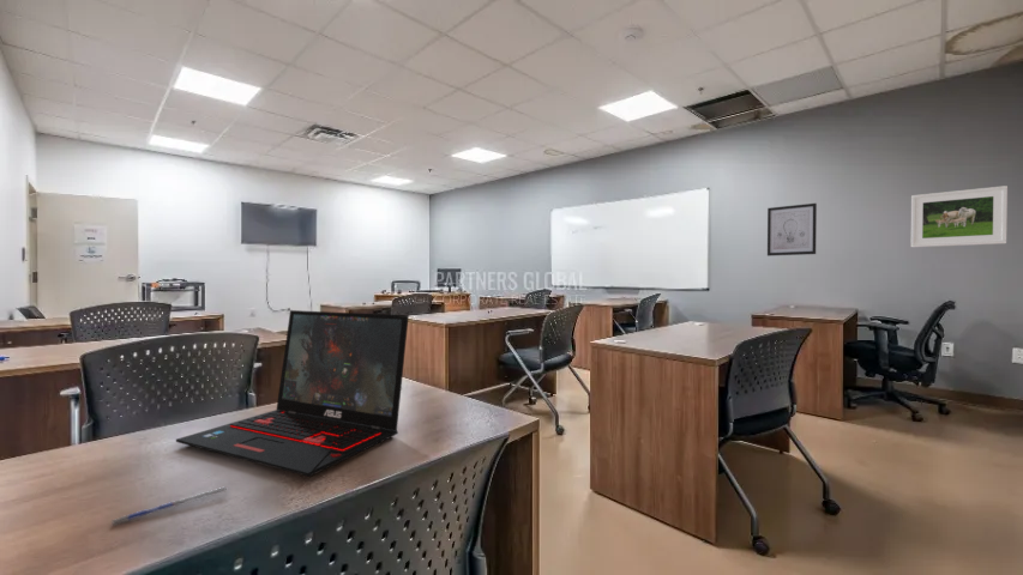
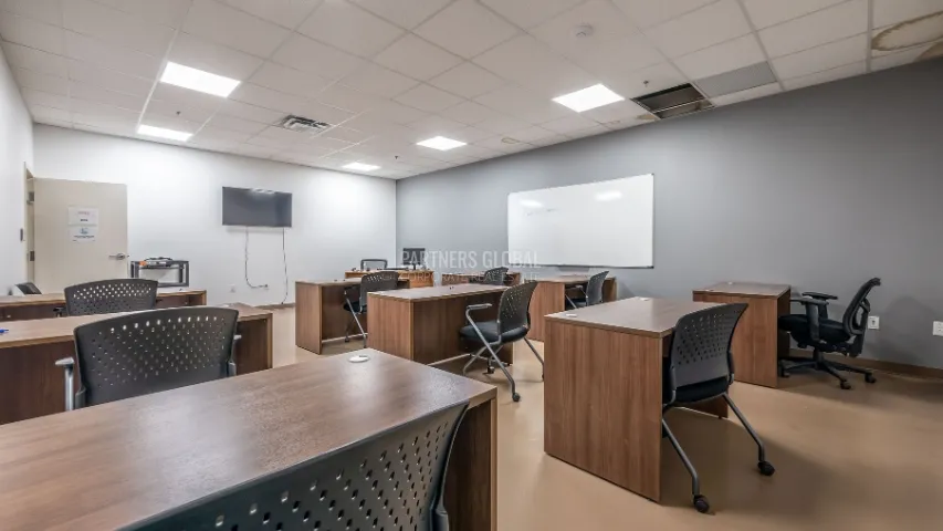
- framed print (956, 218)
- pen (174, 503)
- wall art (790, 230)
- laptop (297, 377)
